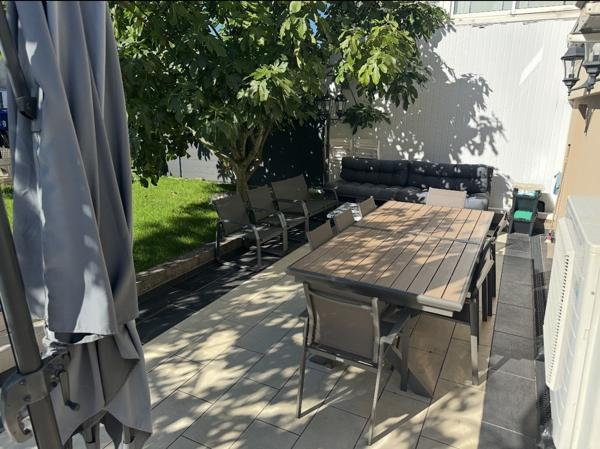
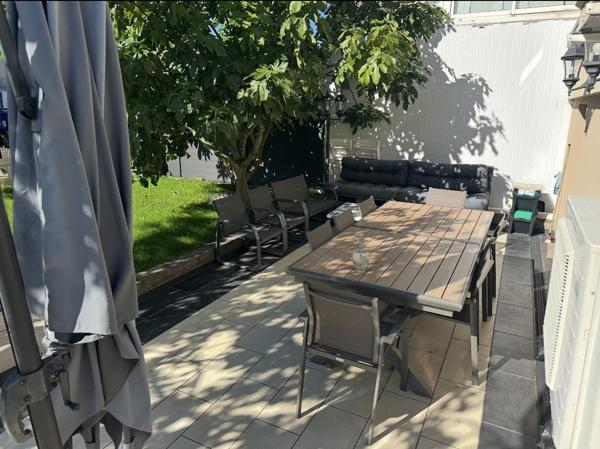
+ vase (361, 253)
